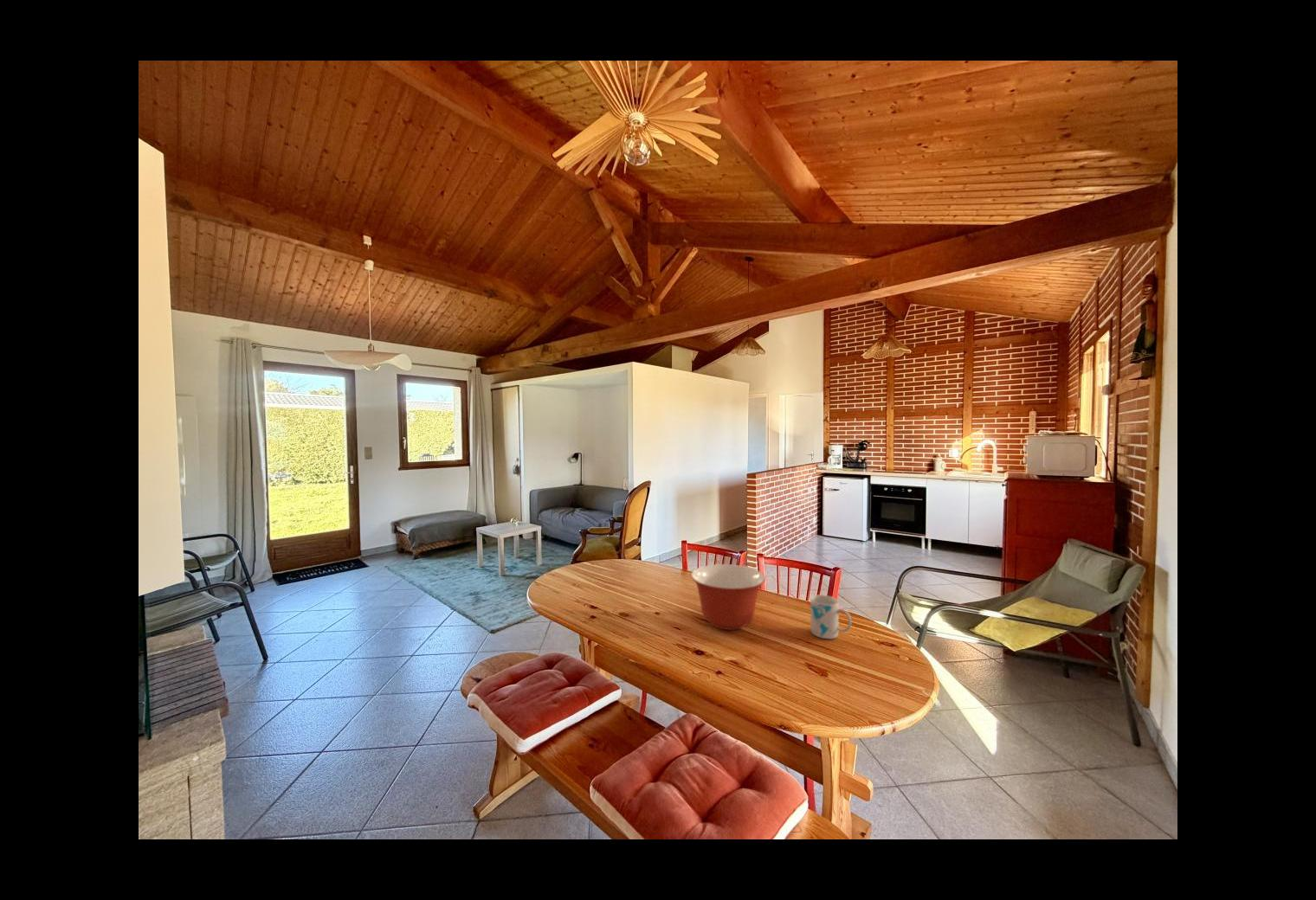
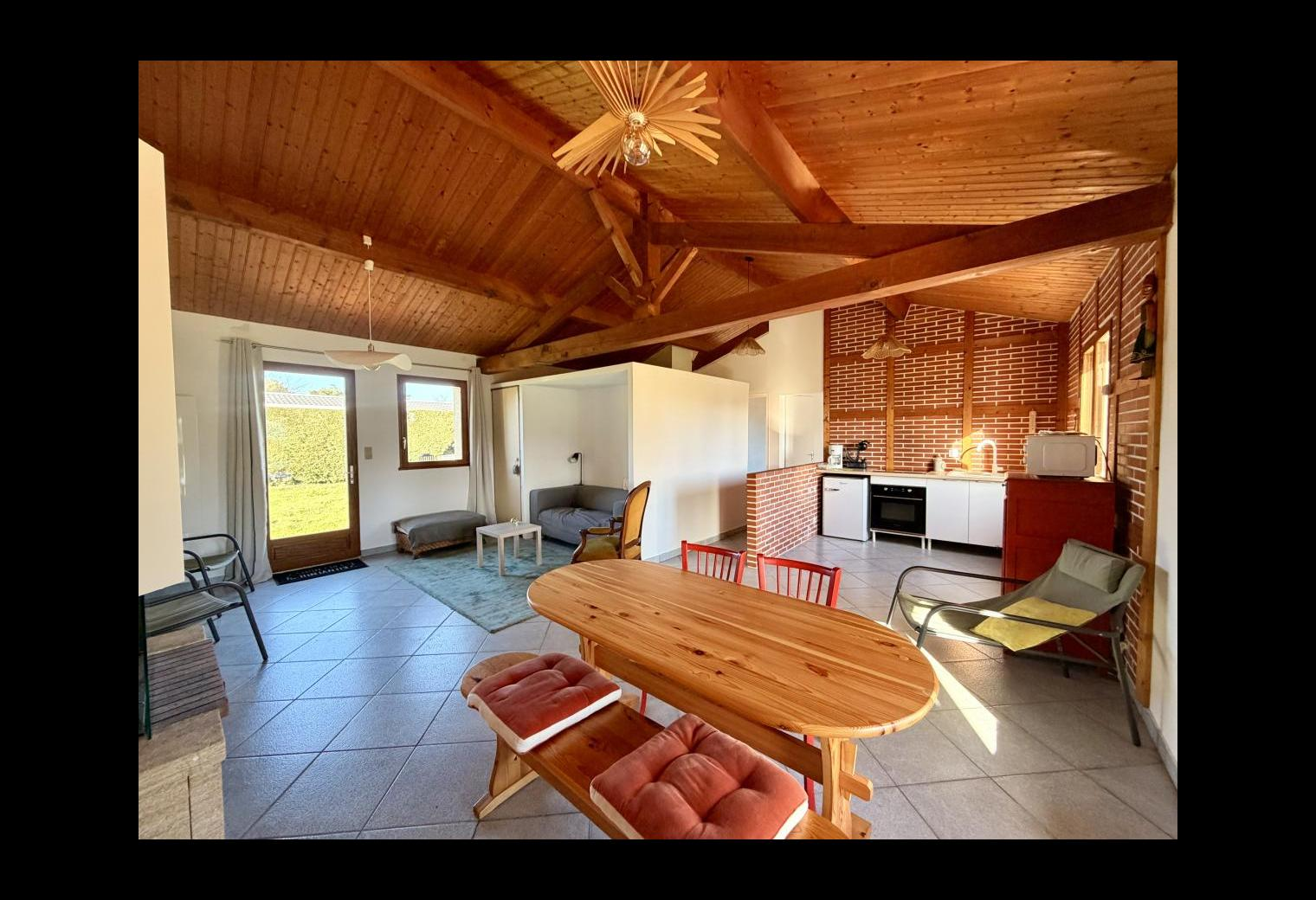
- mug (830, 618)
- mixing bowl (727, 598)
